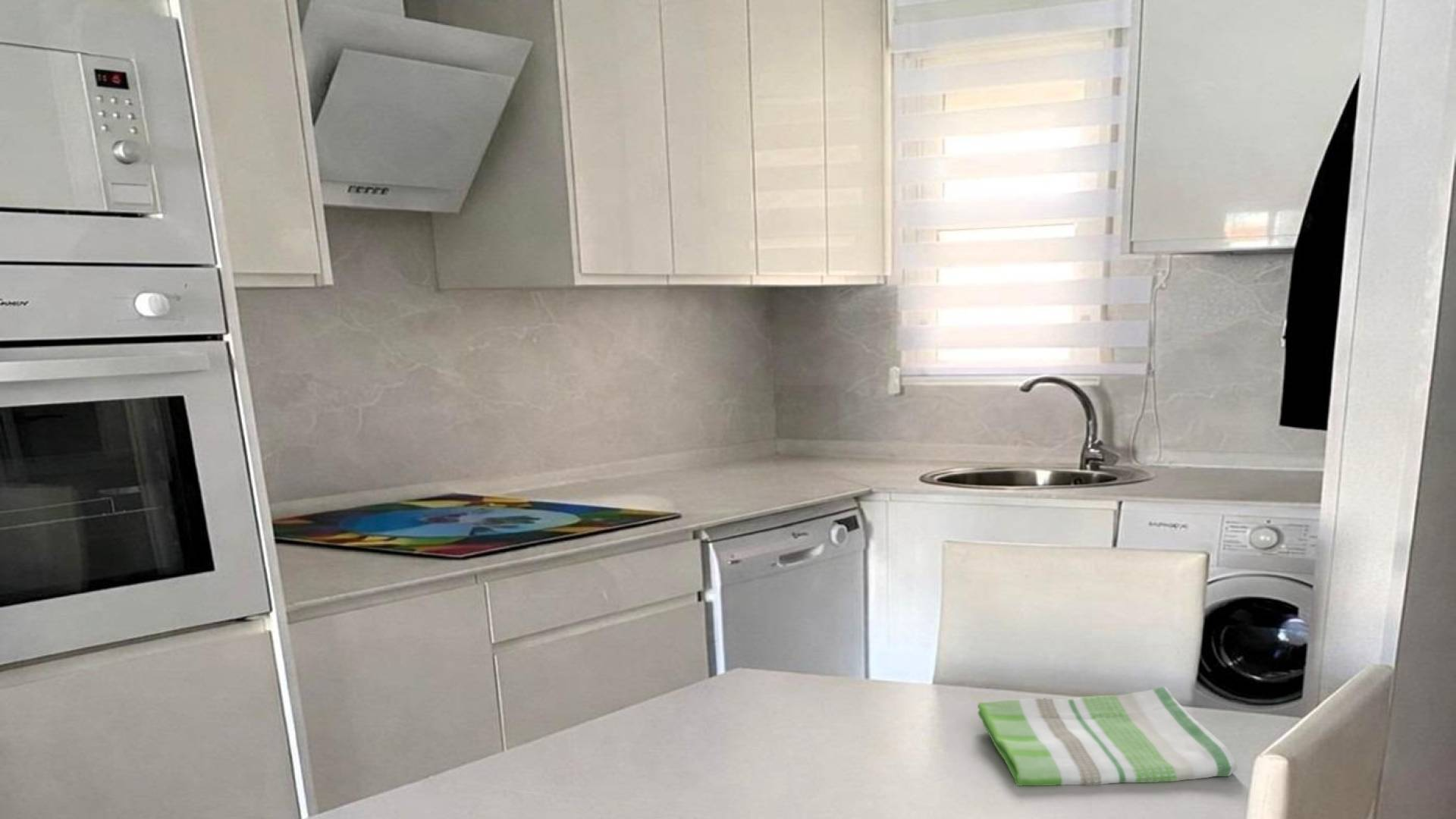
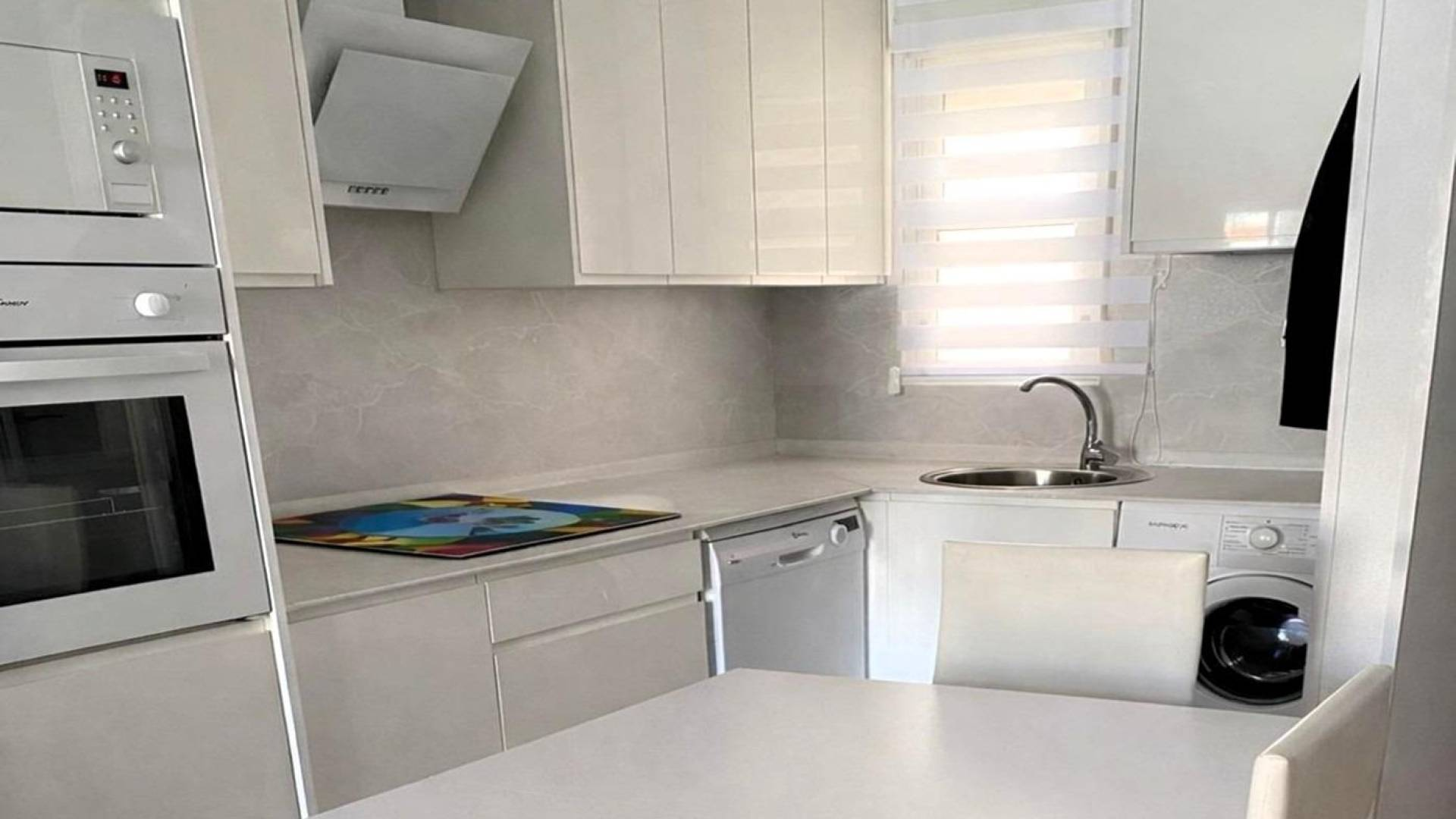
- dish towel (1097, 733)
